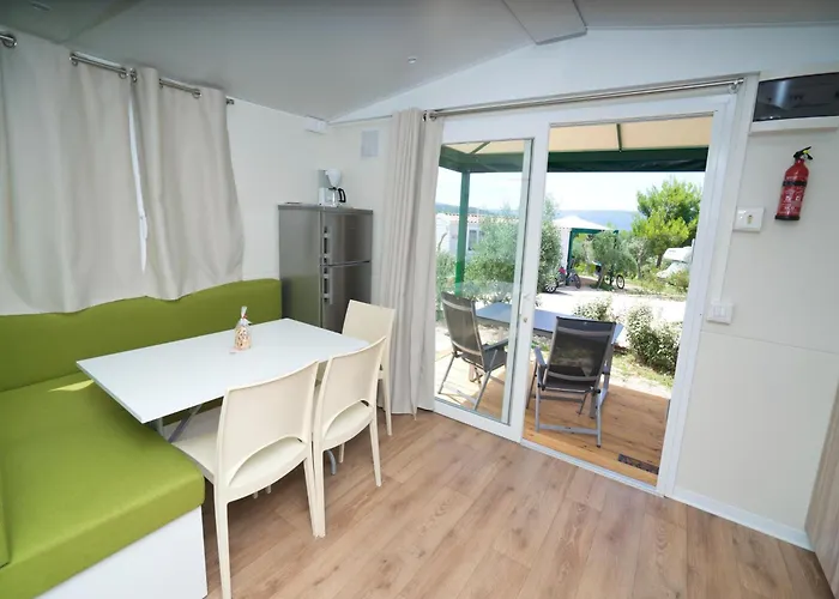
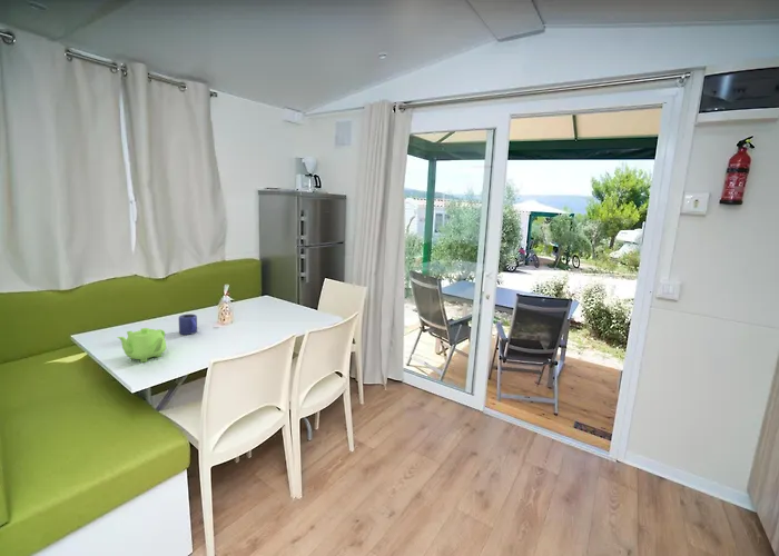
+ teapot (141, 344)
+ mug (189, 325)
